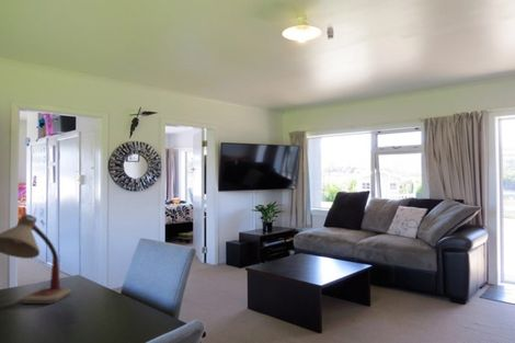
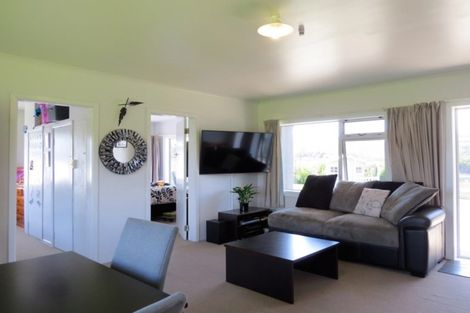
- desk lamp (33, 256)
